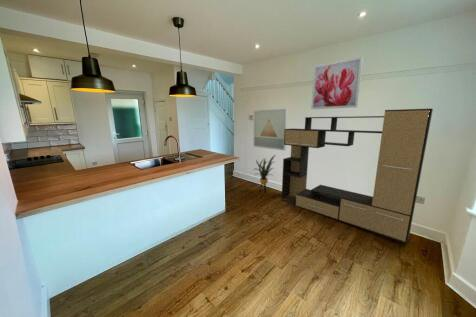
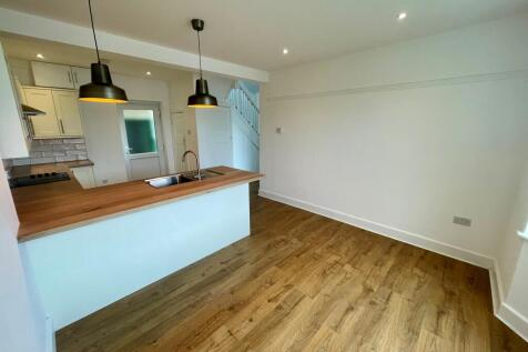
- house plant (266, 174)
- media console (337, 145)
- wall art (268, 129)
- wall art (334, 85)
